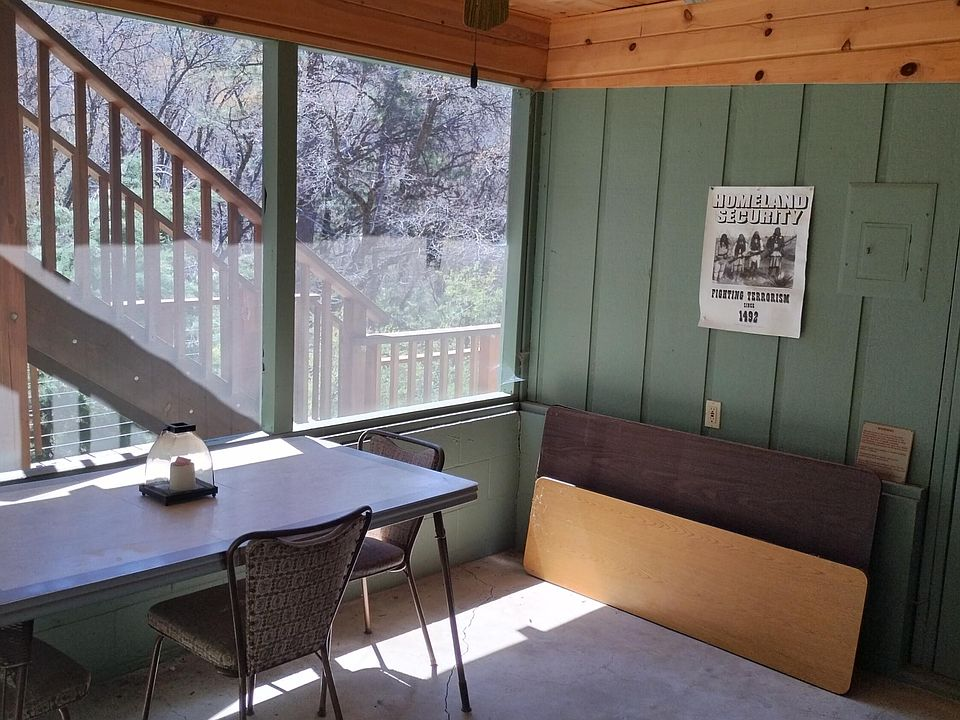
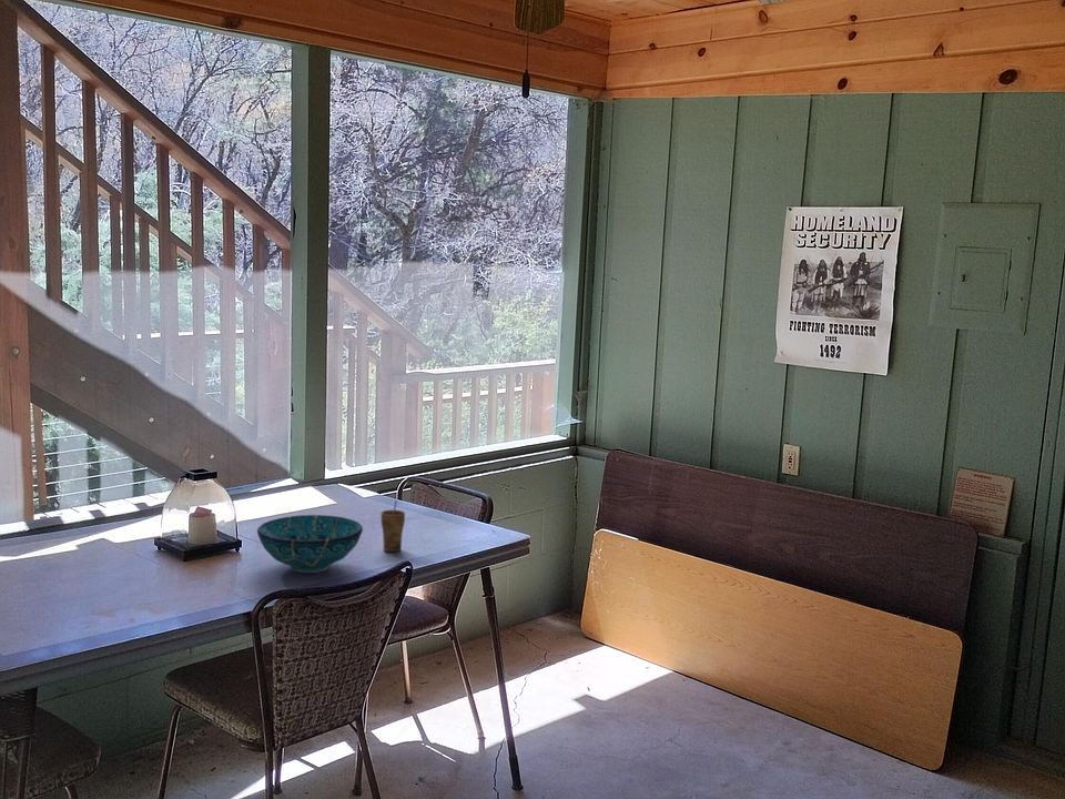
+ cup (393, 526)
+ bowl (310, 547)
